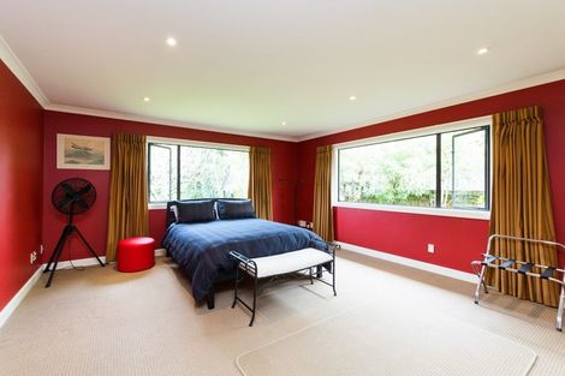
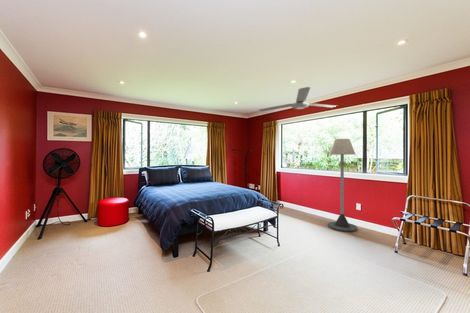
+ ceiling fan (298, 98)
+ floor lamp (342, 183)
